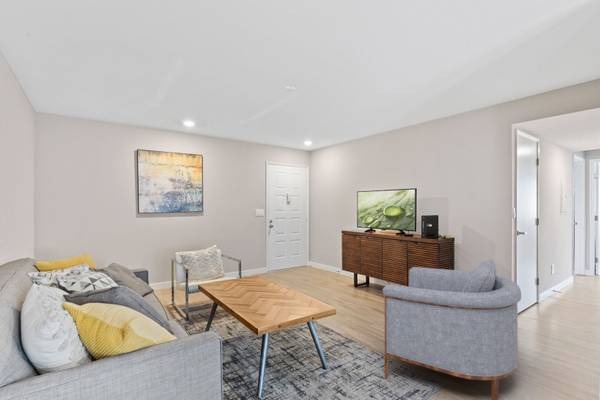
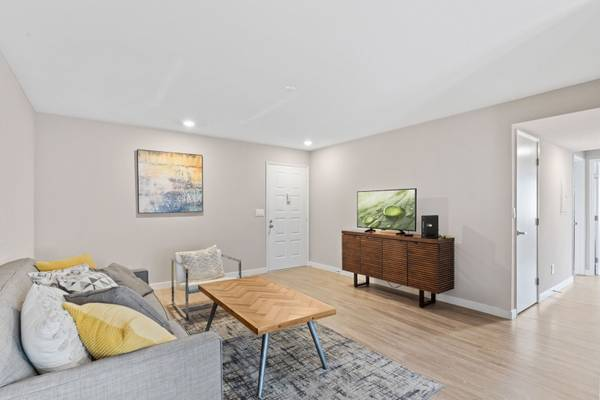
- armchair (453, 316)
